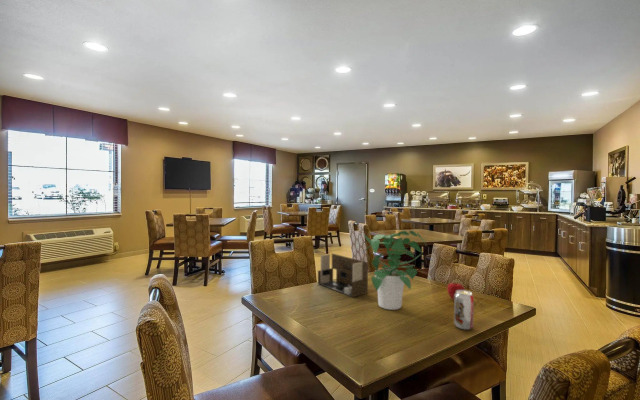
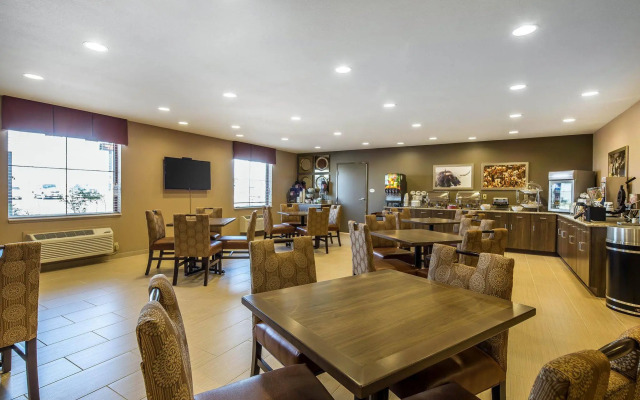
- beverage can (463, 309)
- potted plant (394, 268)
- apple (455, 290)
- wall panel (341, 273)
